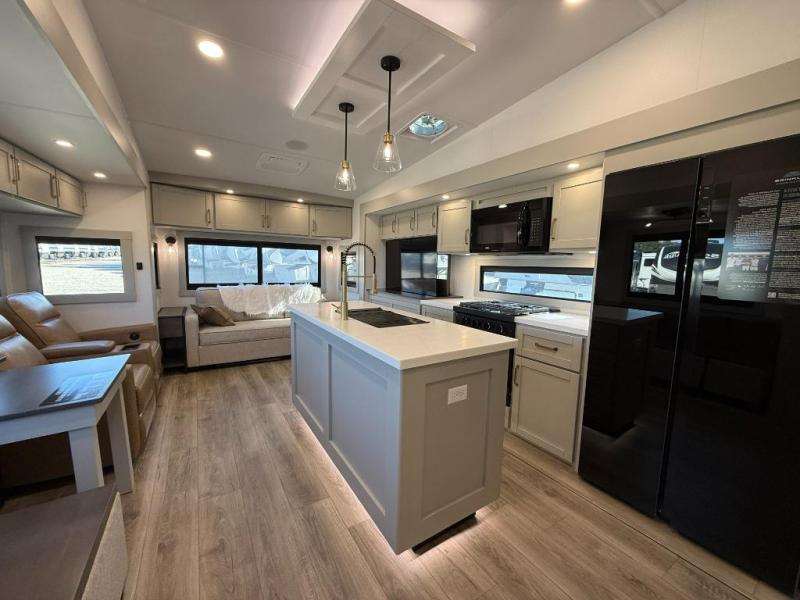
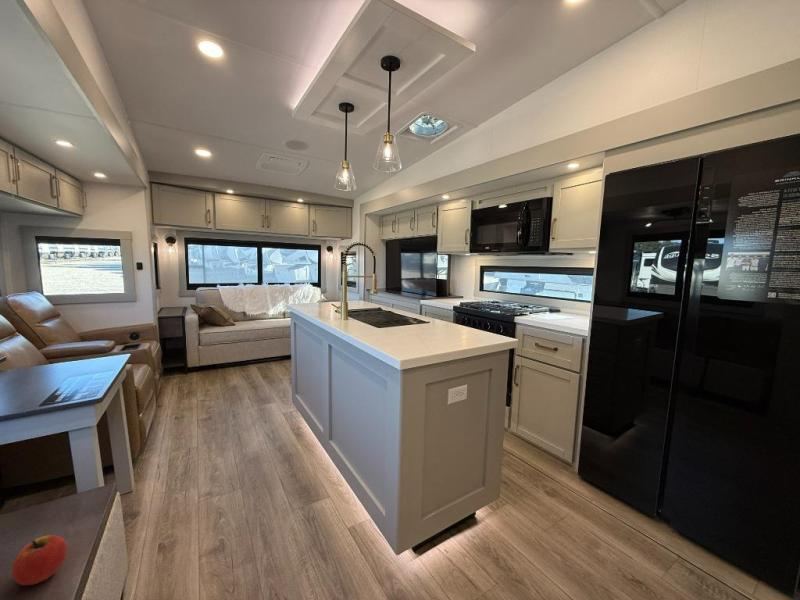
+ apple (40, 557)
